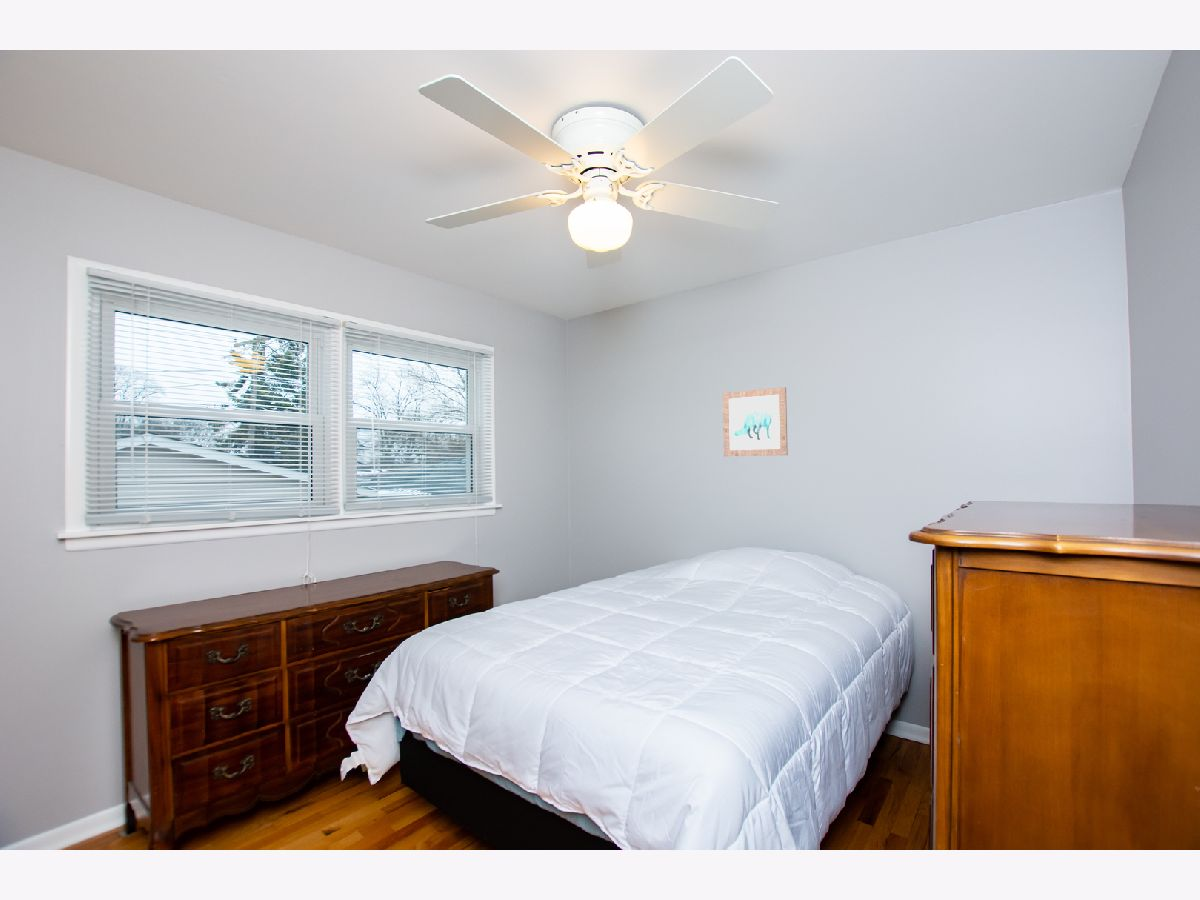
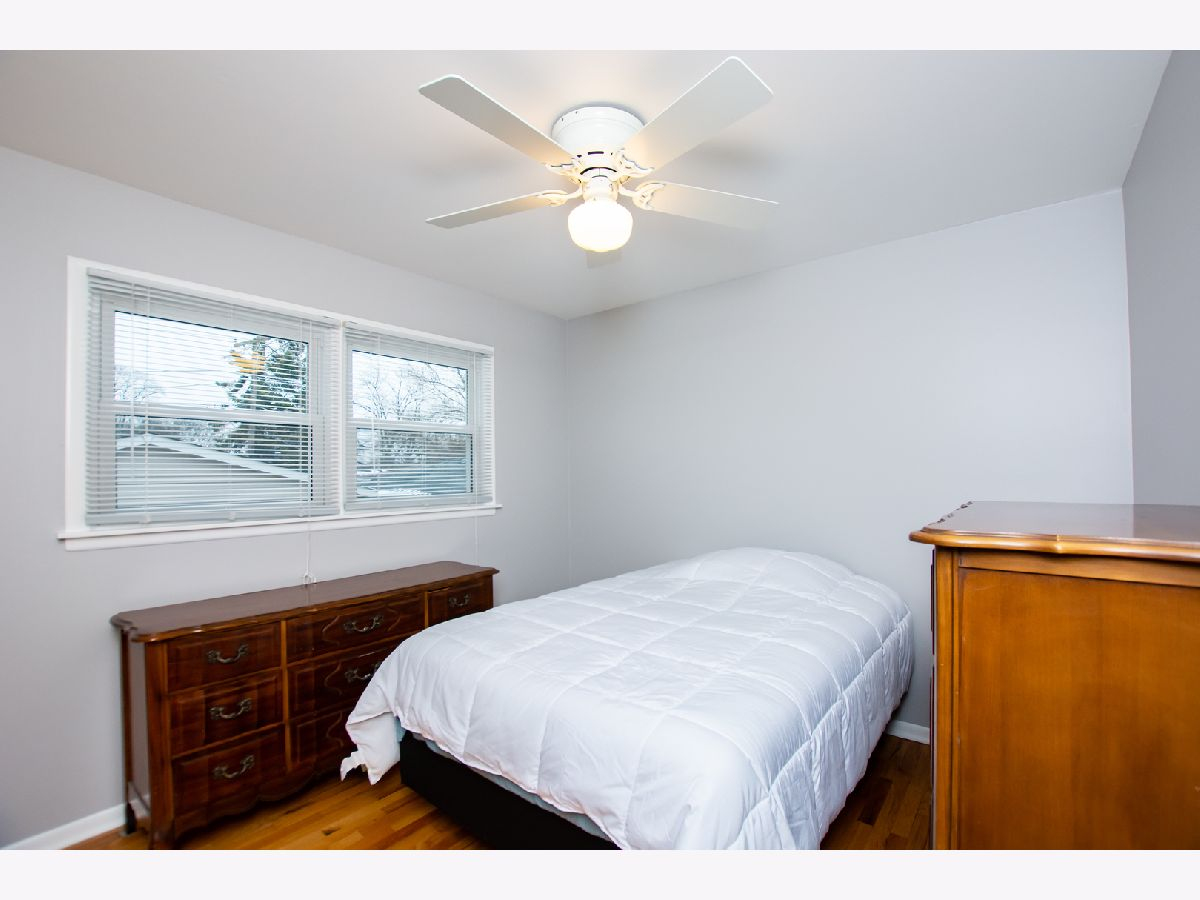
- wall art (753, 423)
